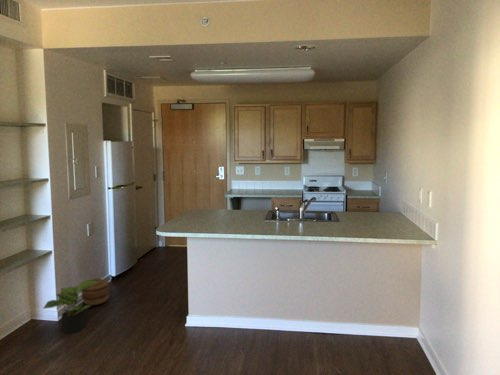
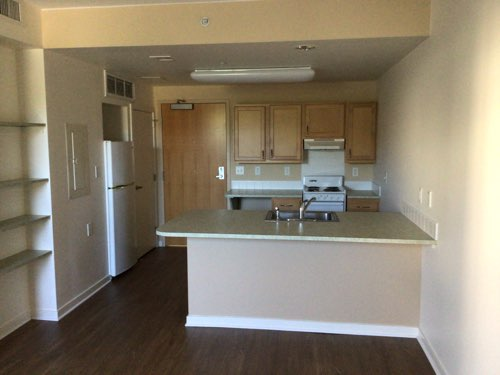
- basket (95, 291)
- potted plant (74, 306)
